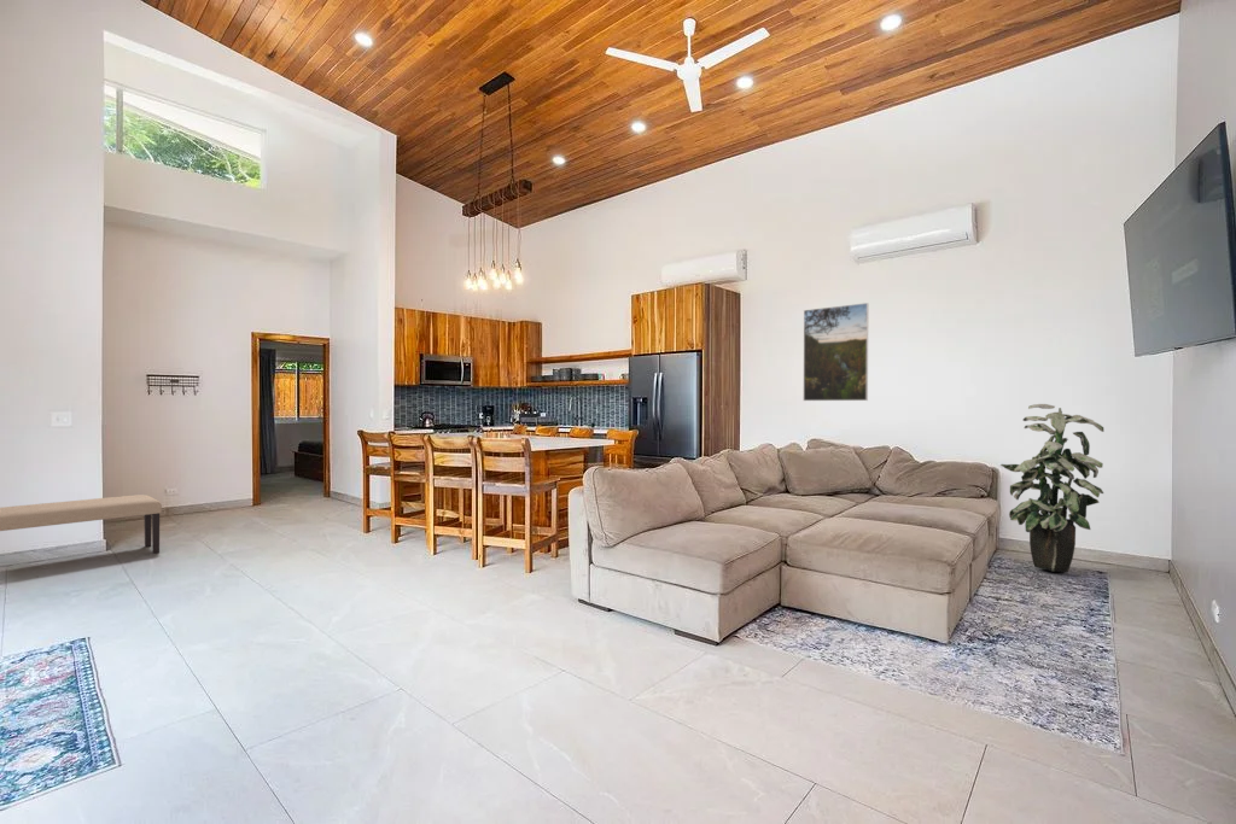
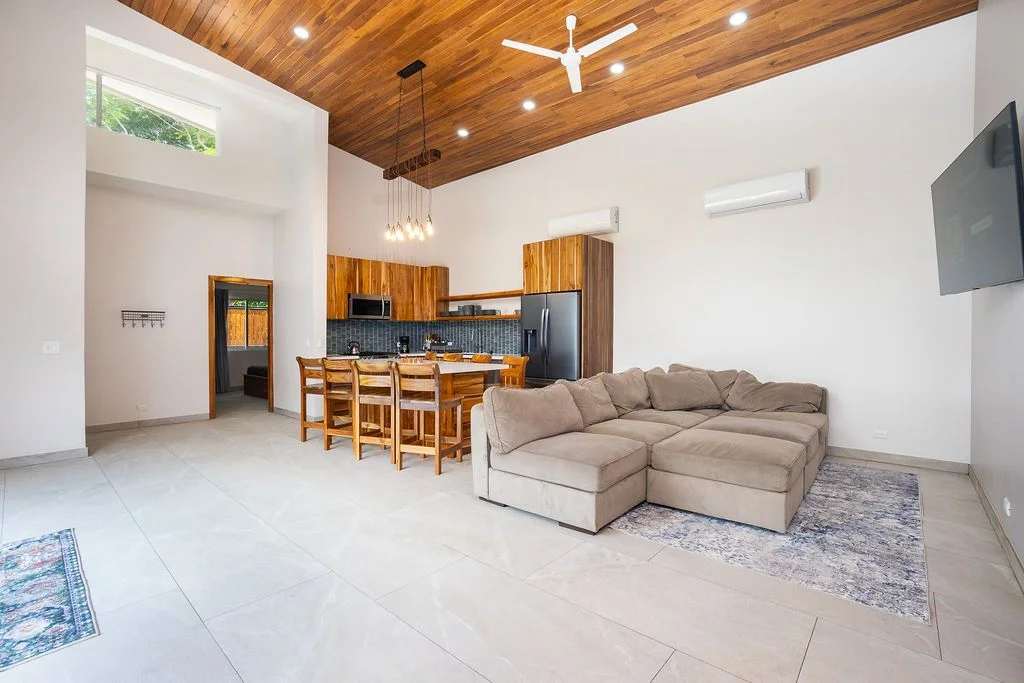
- indoor plant (1049, 486)
- bench (71, 522)
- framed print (834, 353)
